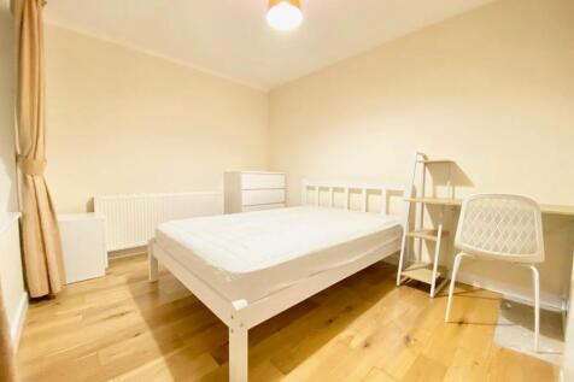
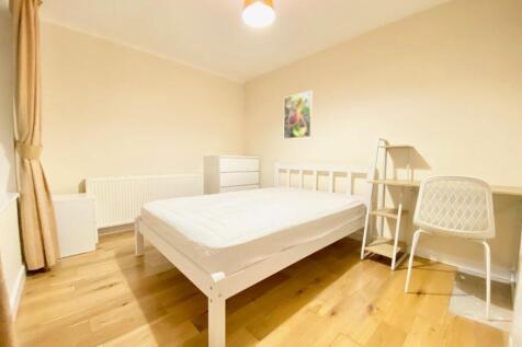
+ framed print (297, 116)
